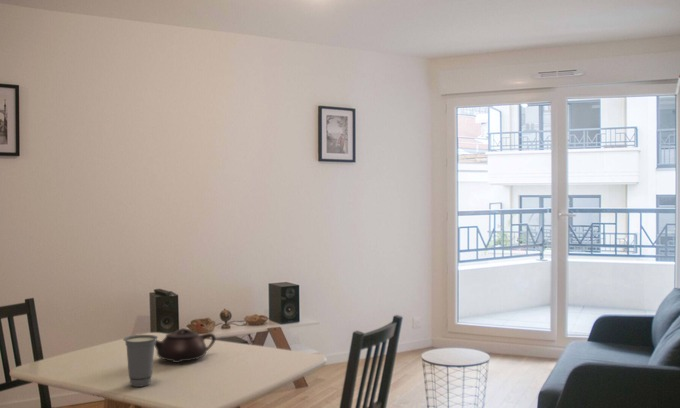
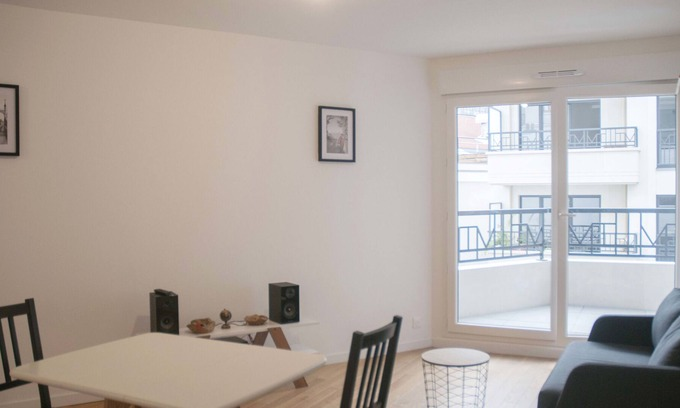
- teapot (183, 343)
- cup (140, 361)
